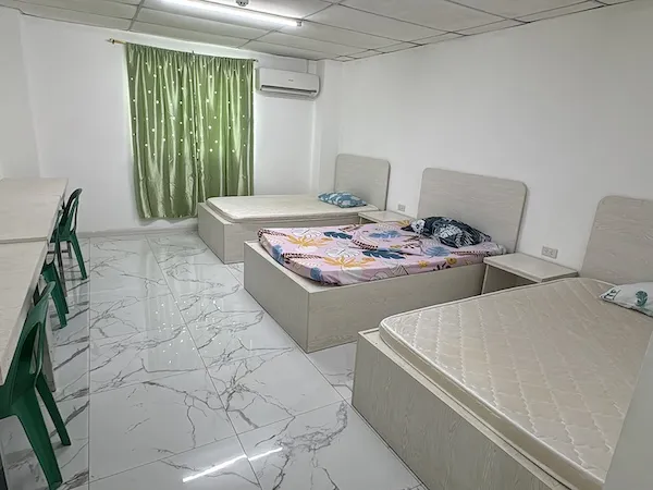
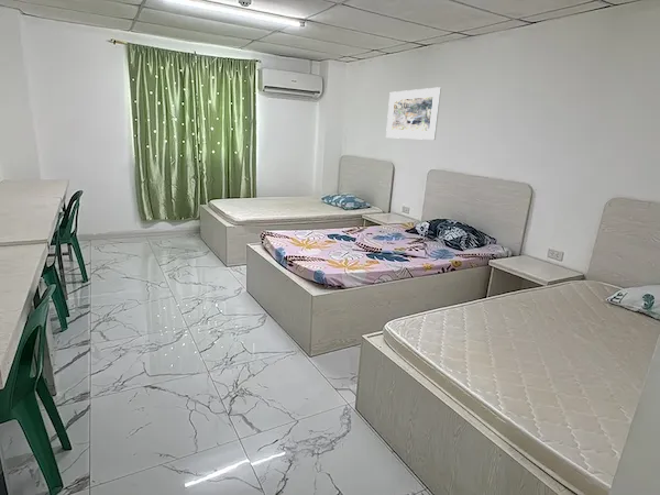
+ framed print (410, 114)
